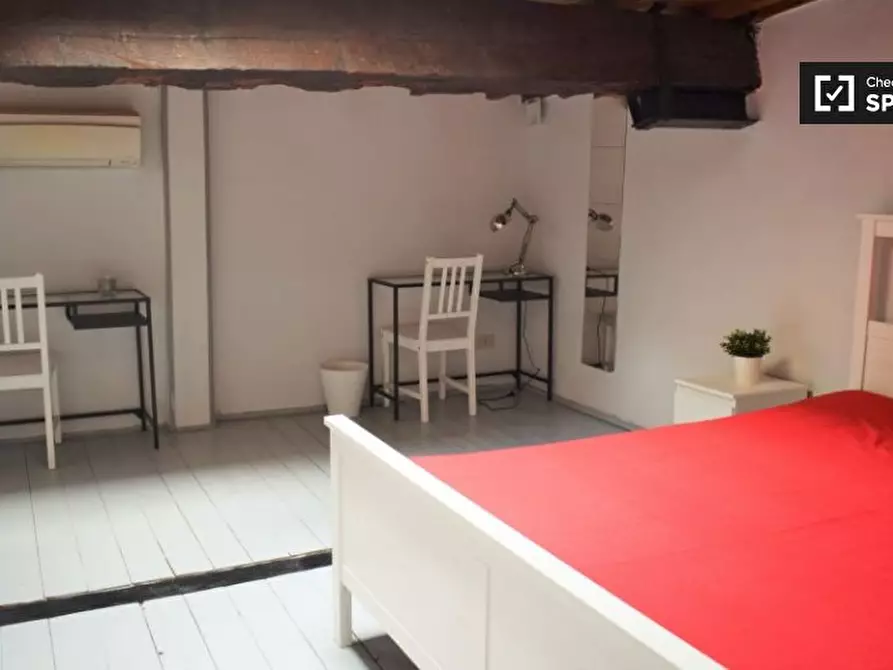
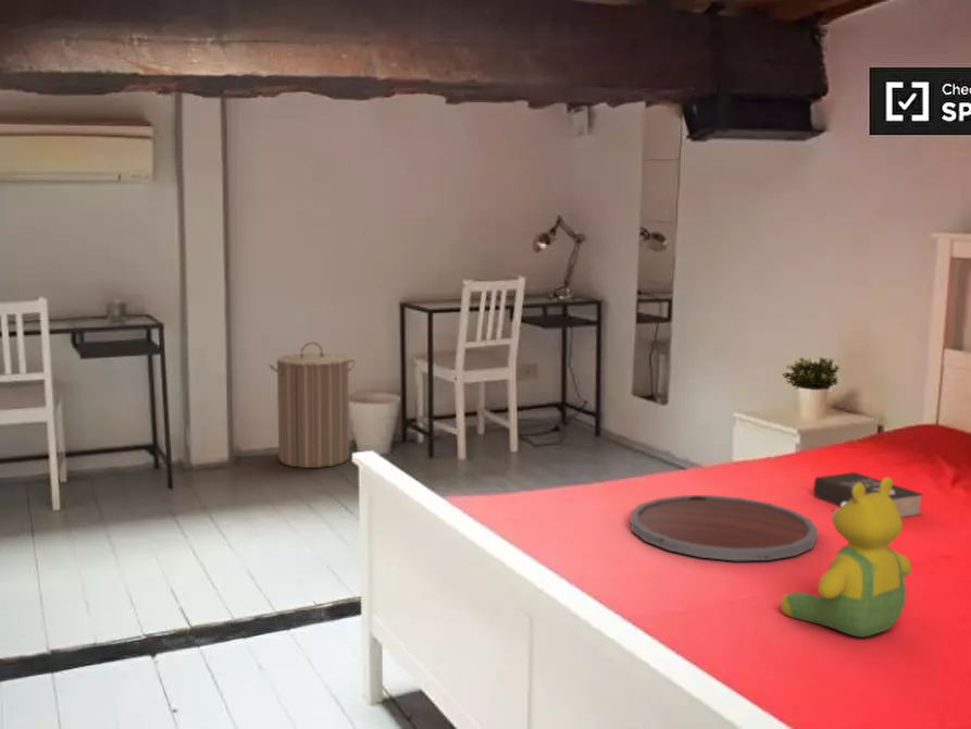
+ tray (721, 523)
+ teddy bear (847, 549)
+ book (866, 494)
+ laundry hamper (313, 400)
